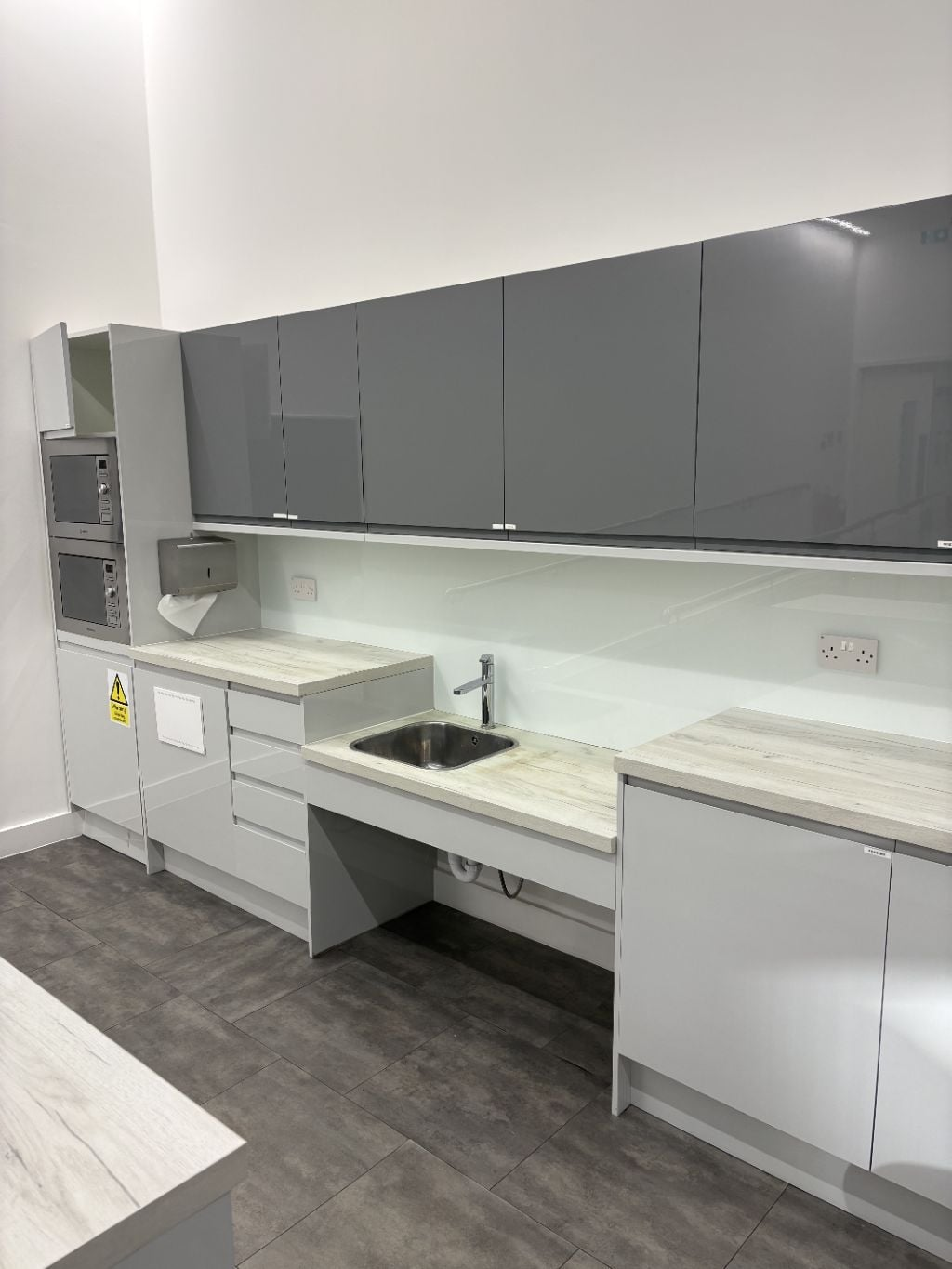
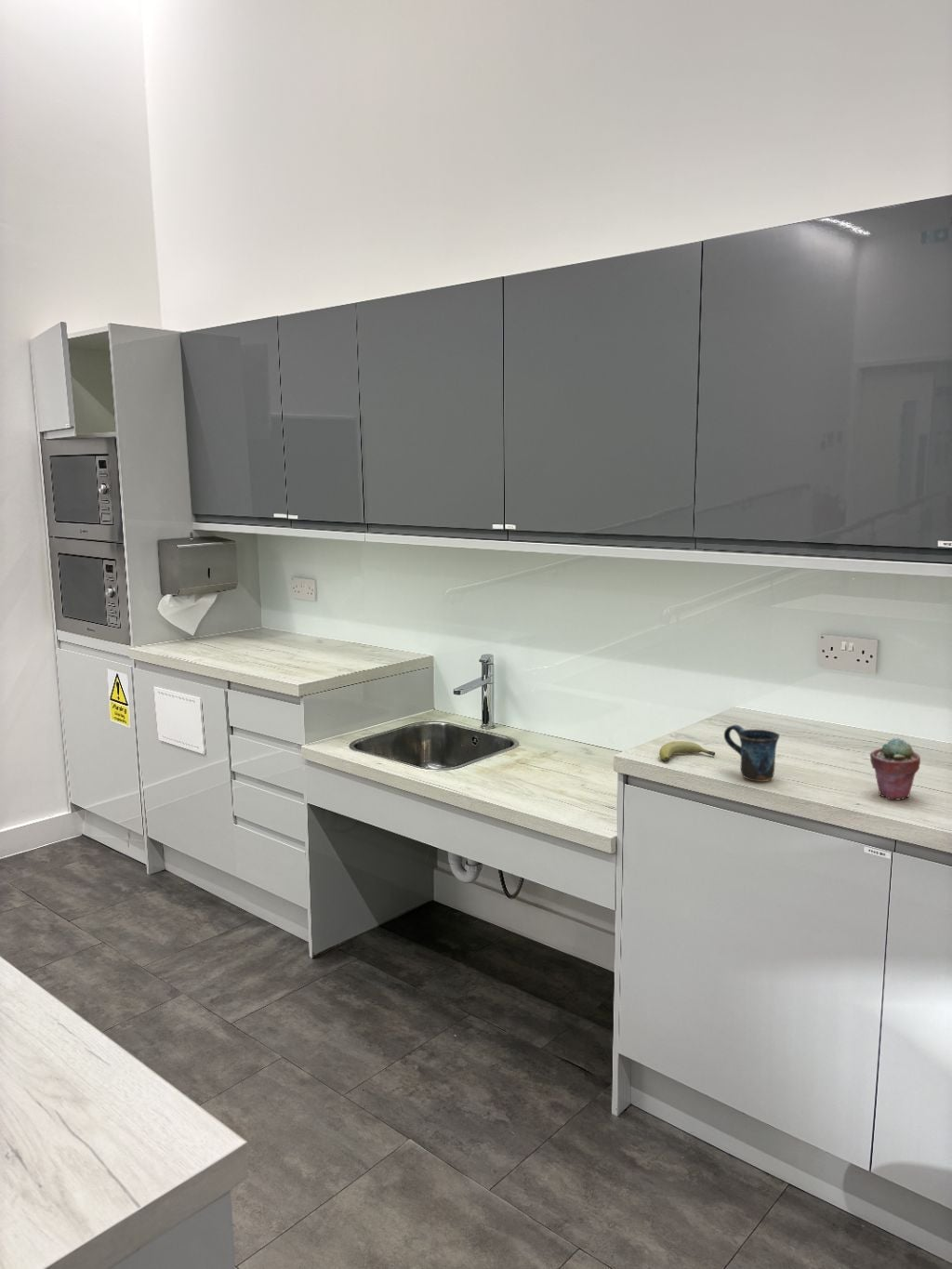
+ fruit (682, 749)
+ mug (753, 752)
+ potted succulent (894, 766)
